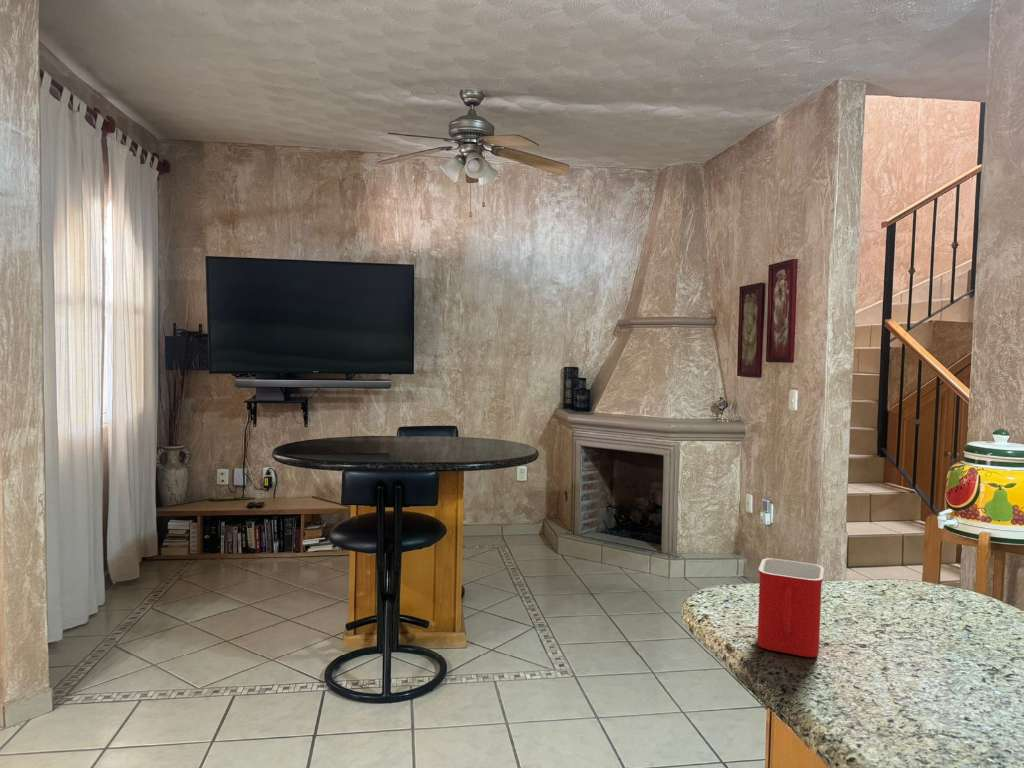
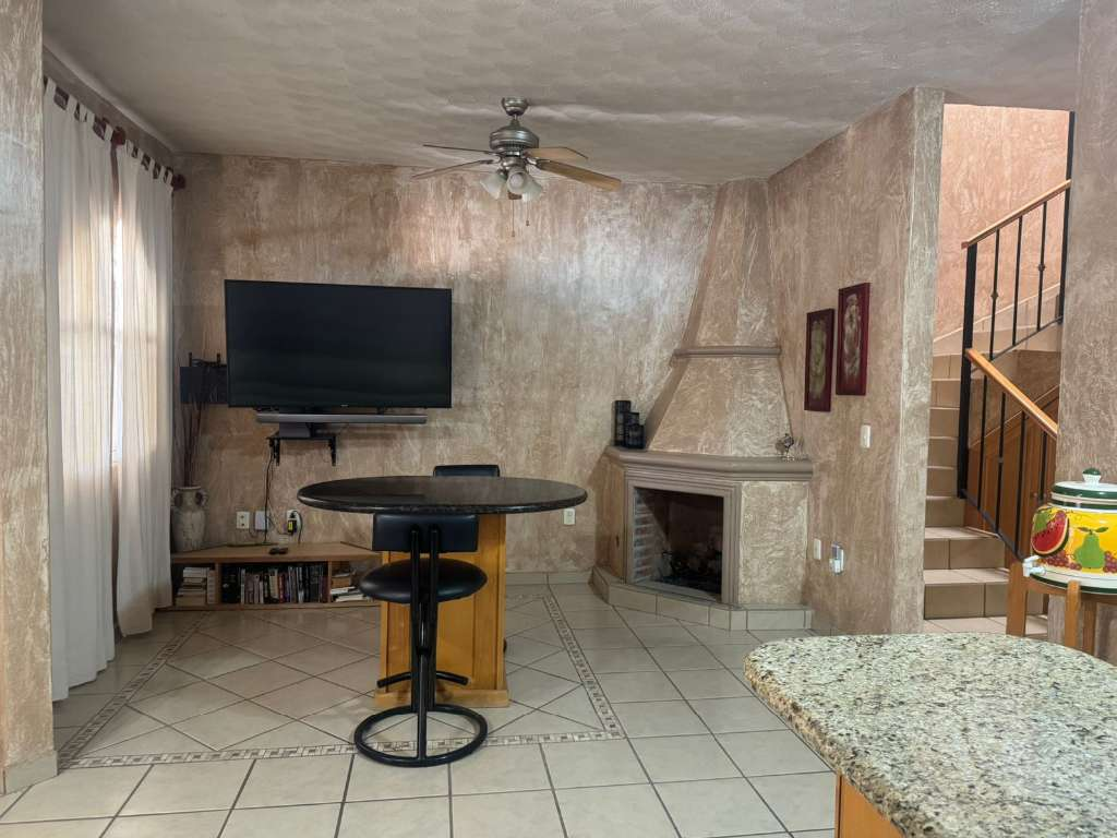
- mug (789, 610)
